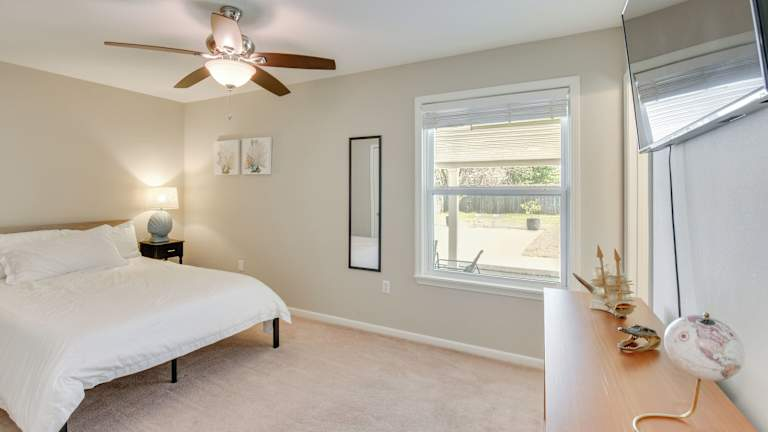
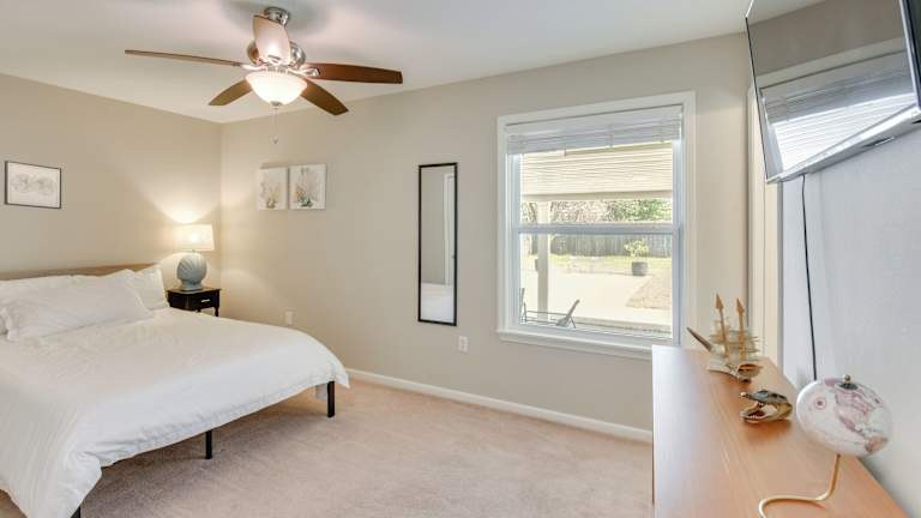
+ wall art (34, 186)
